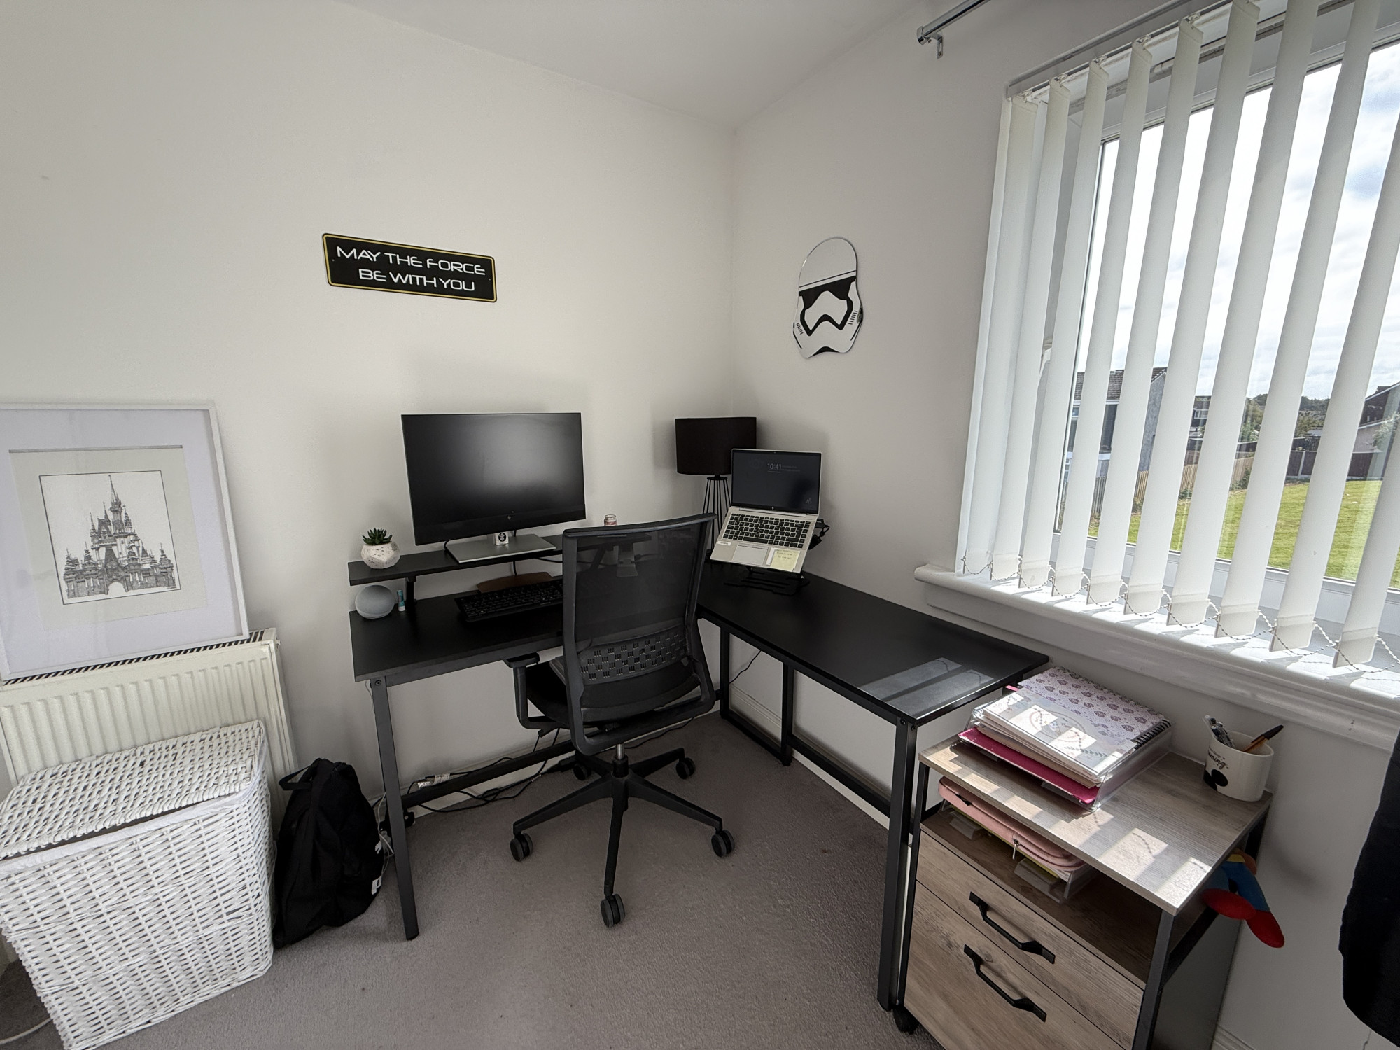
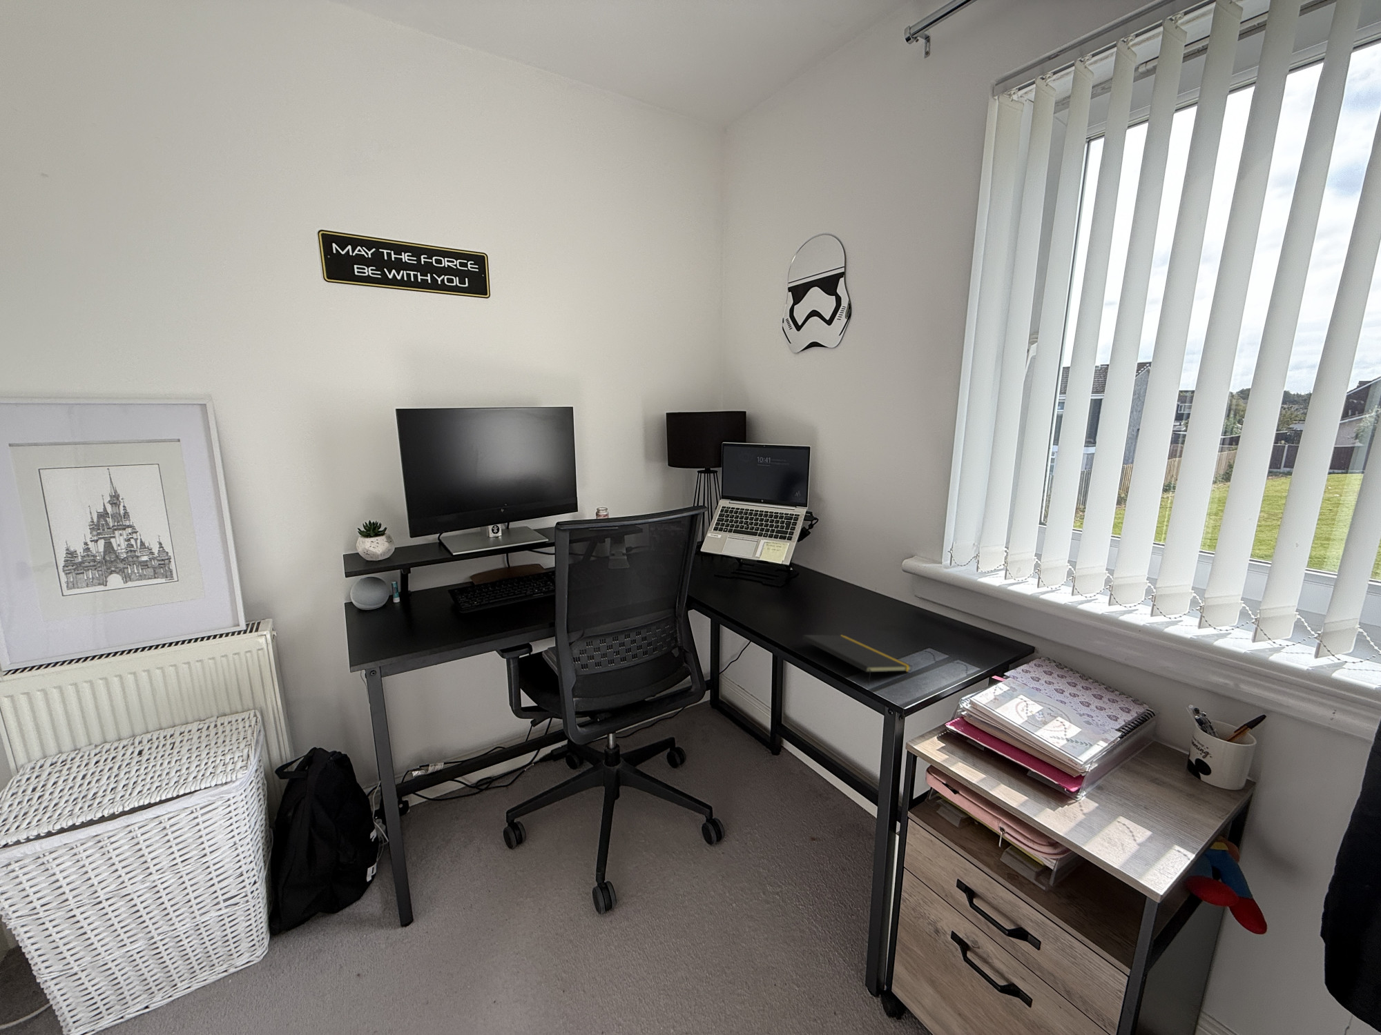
+ notepad (855, 652)
